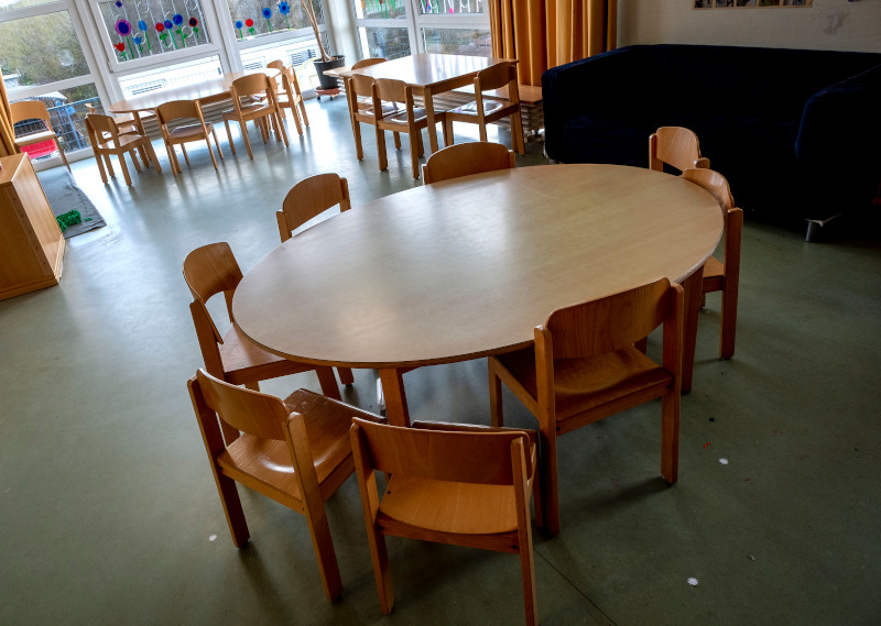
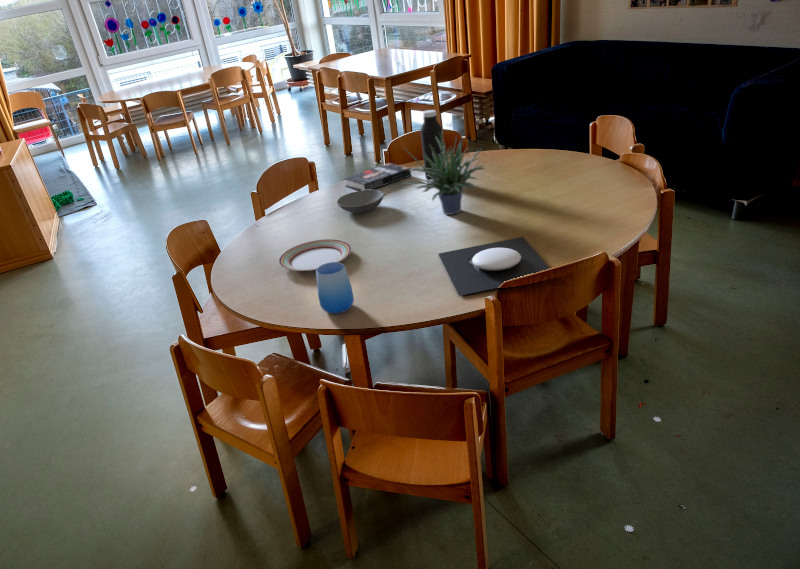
+ bowl (361, 203)
+ water bottle (433, 146)
+ plate (493, 258)
+ plate (315, 257)
+ potted plant (443, 169)
+ cup (334, 288)
+ book (377, 176)
